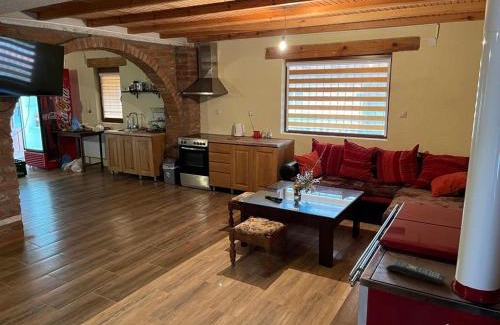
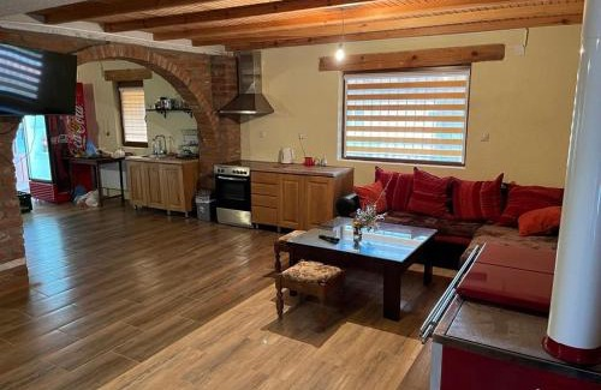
- remote control (414, 271)
